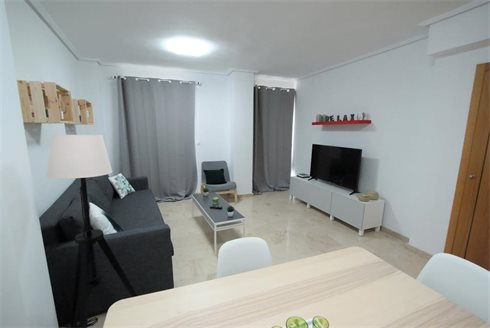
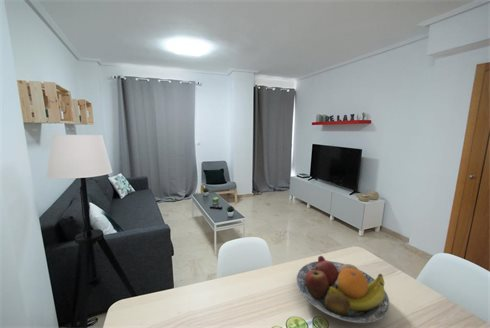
+ fruit bowl (340, 282)
